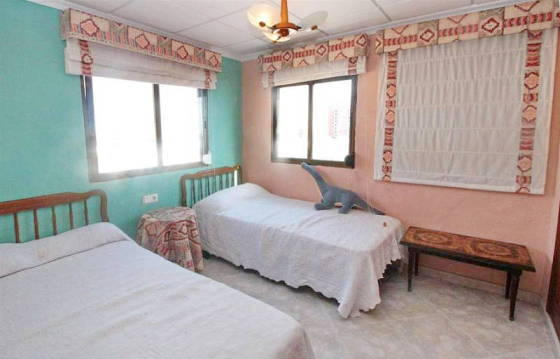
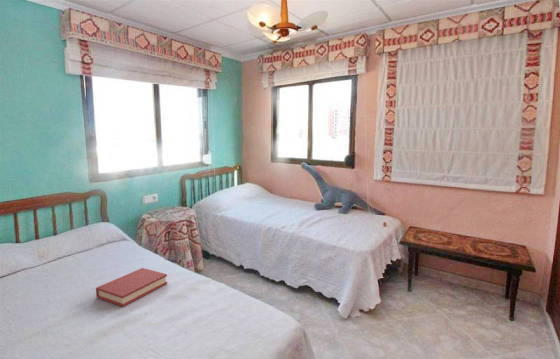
+ hardback book (133, 285)
